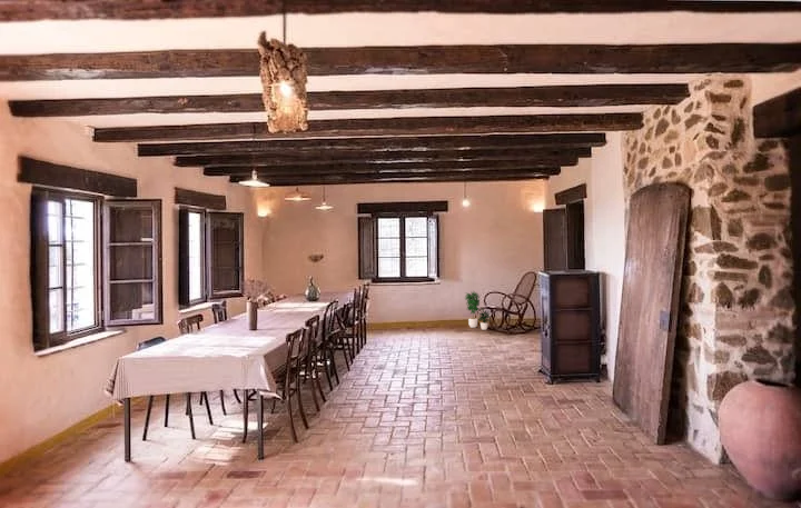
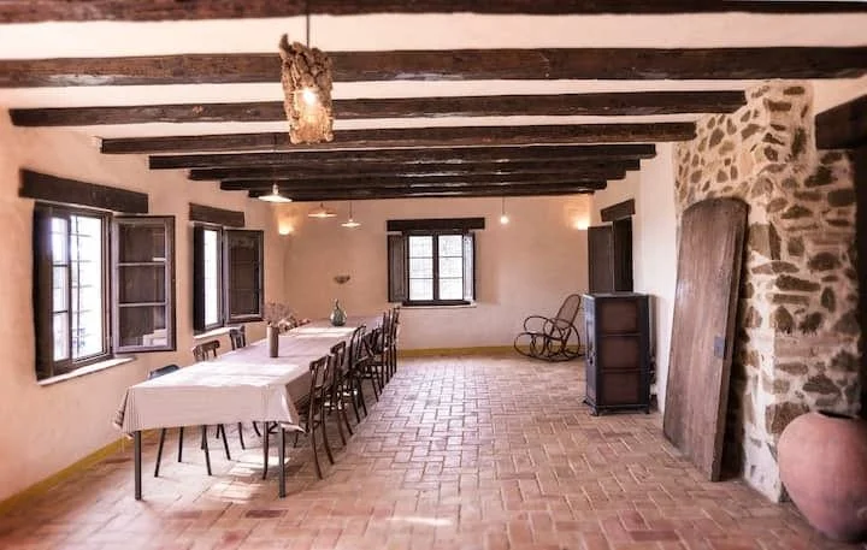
- potted plant (477, 308)
